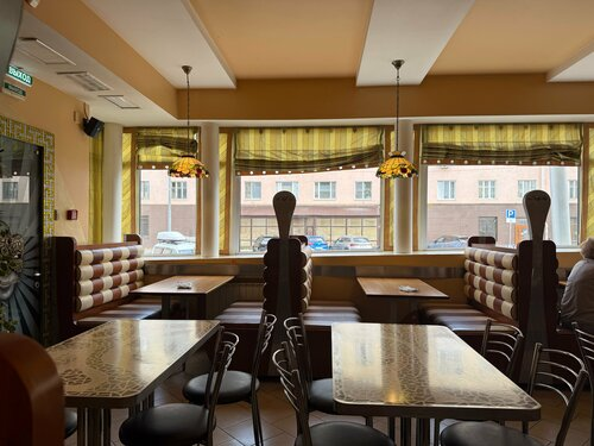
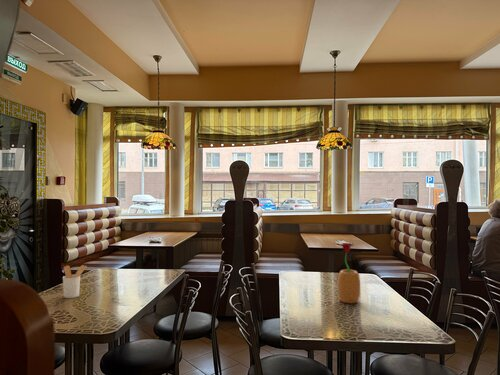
+ potted flower (348, 272)
+ utensil holder (75, 280)
